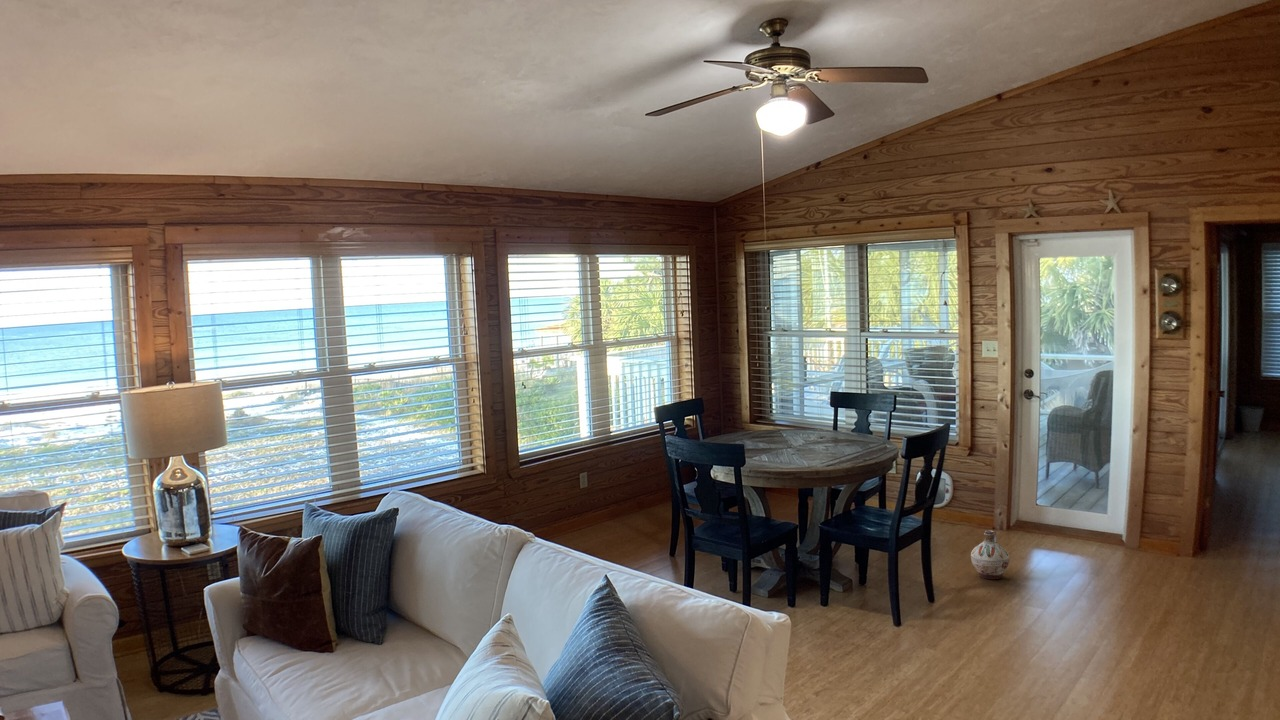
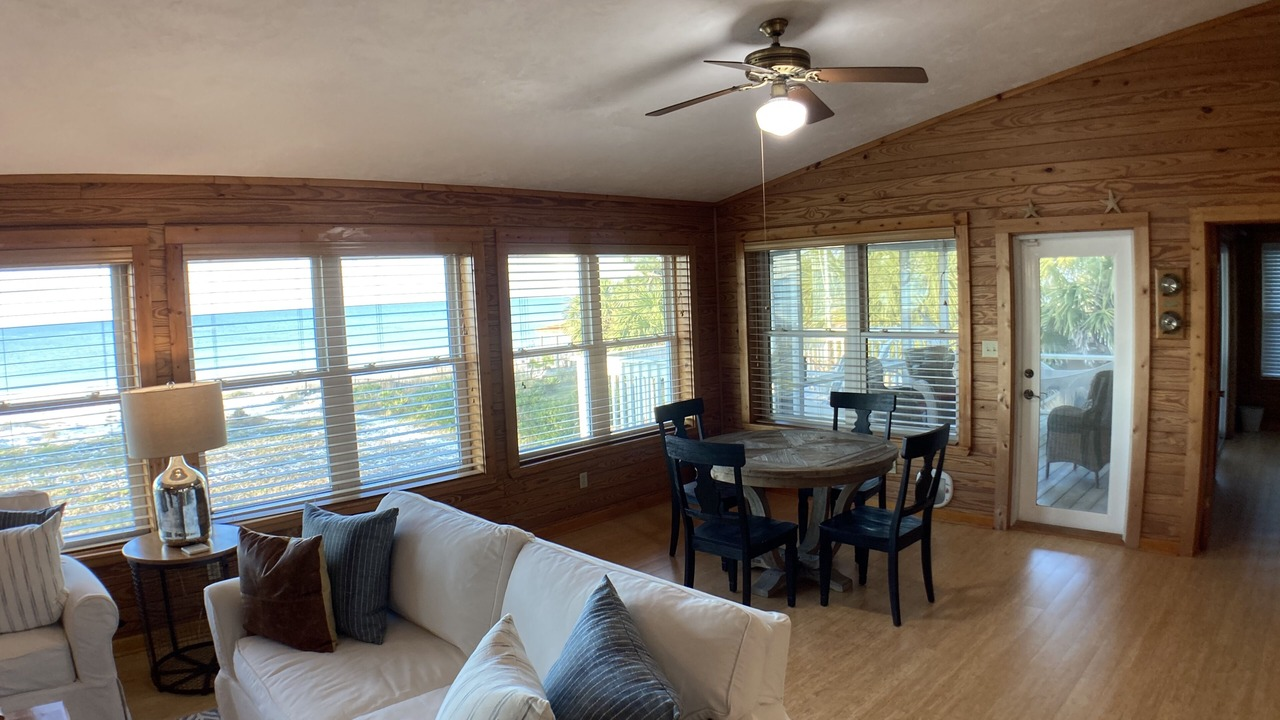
- ceramic jug (989, 553)
